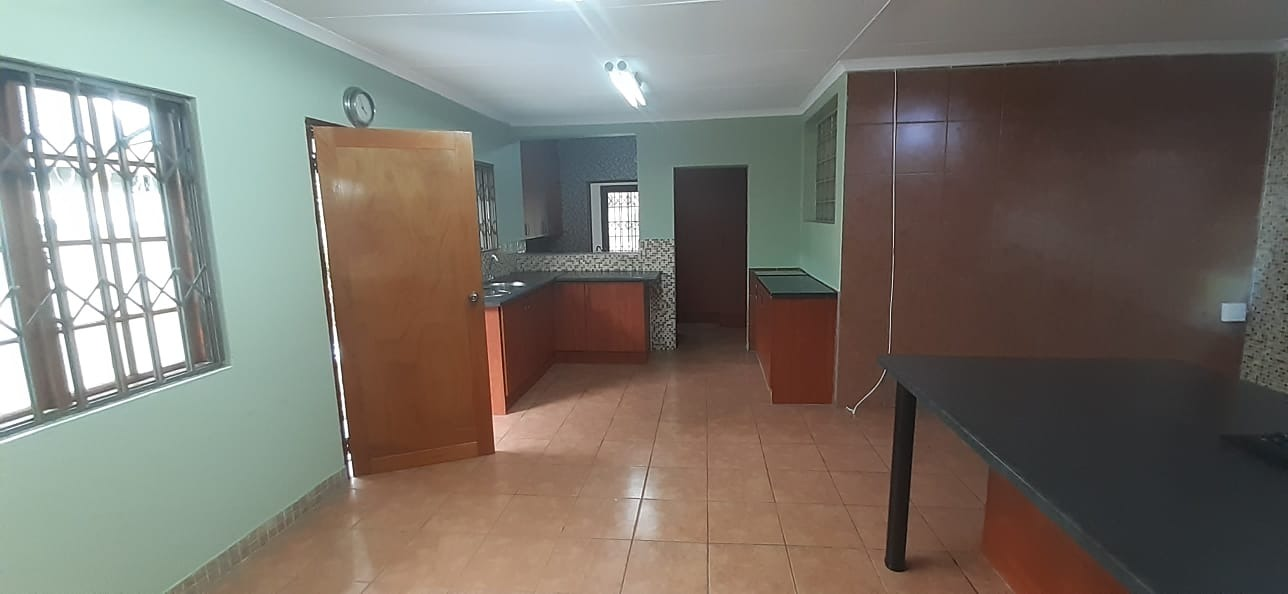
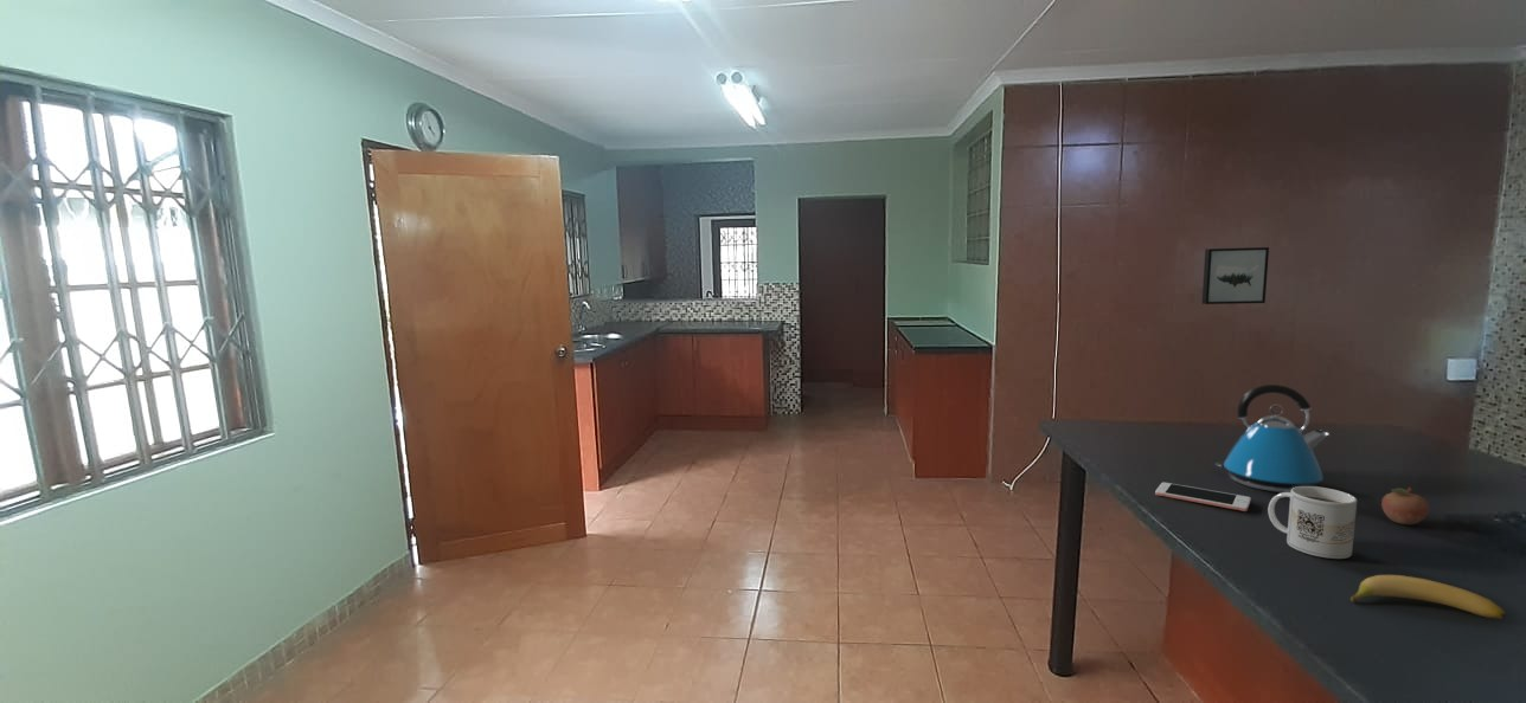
+ wall art (1235, 276)
+ cell phone (1201, 496)
+ kettle (1270, 433)
+ banana (1422, 595)
+ fruit (1404, 504)
+ mug (1314, 518)
